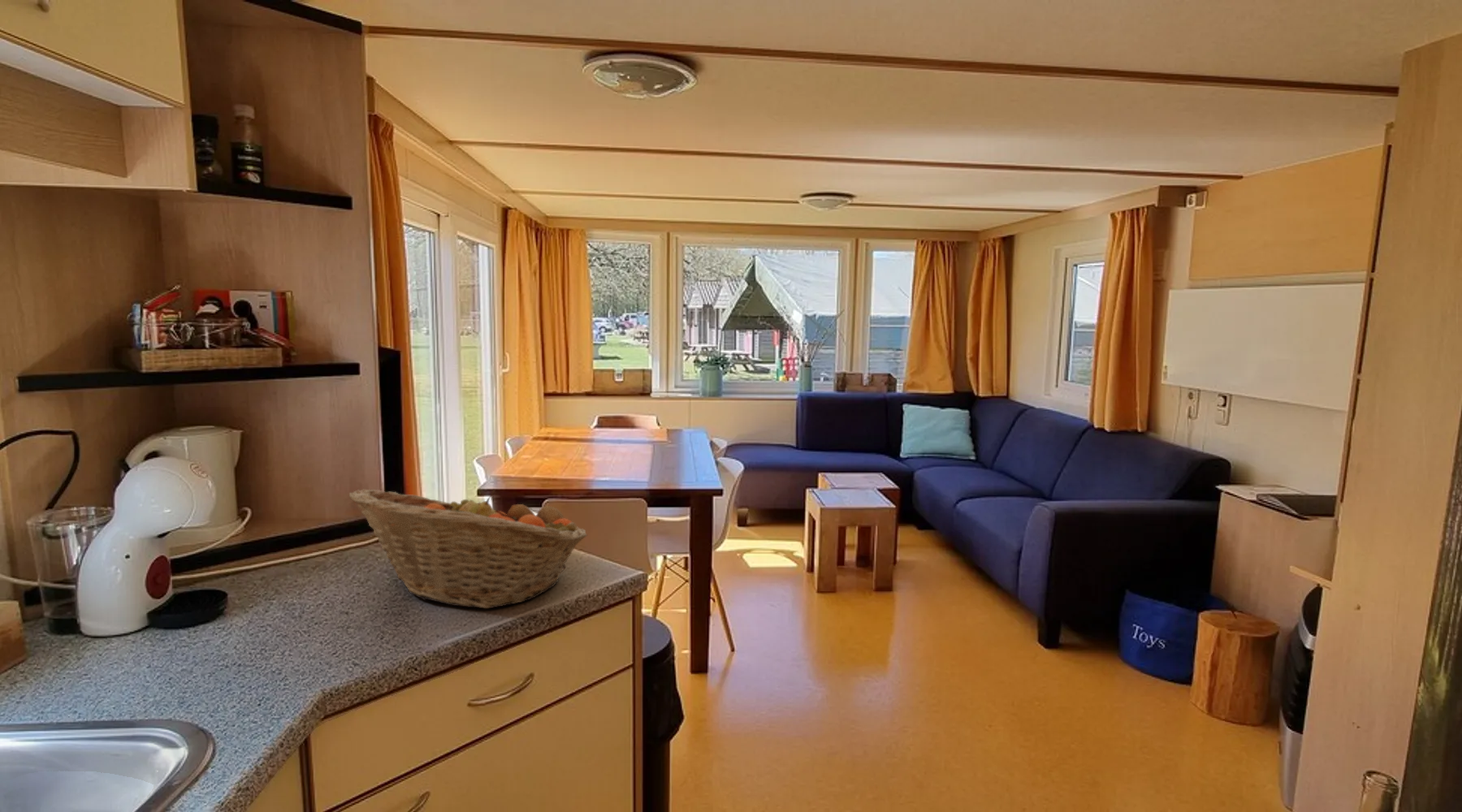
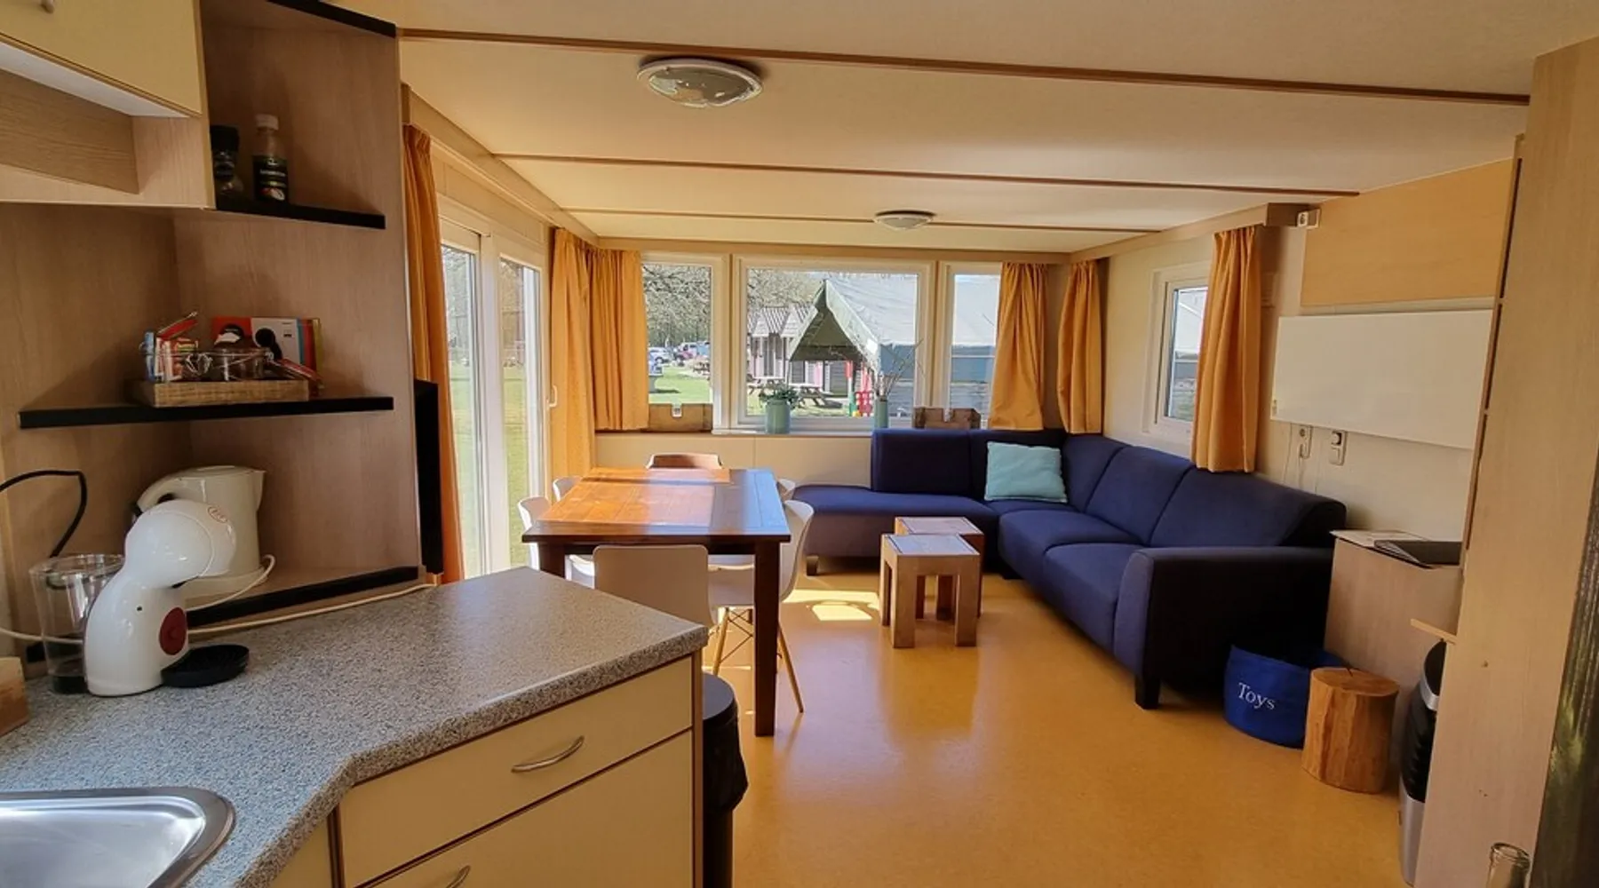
- fruit basket (471, 533)
